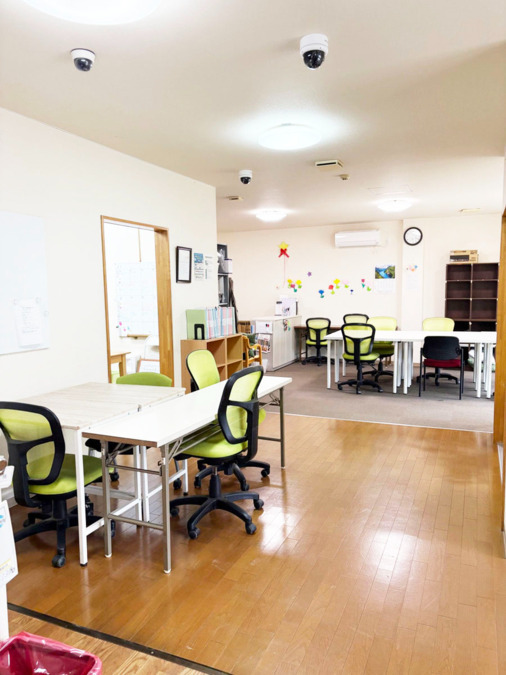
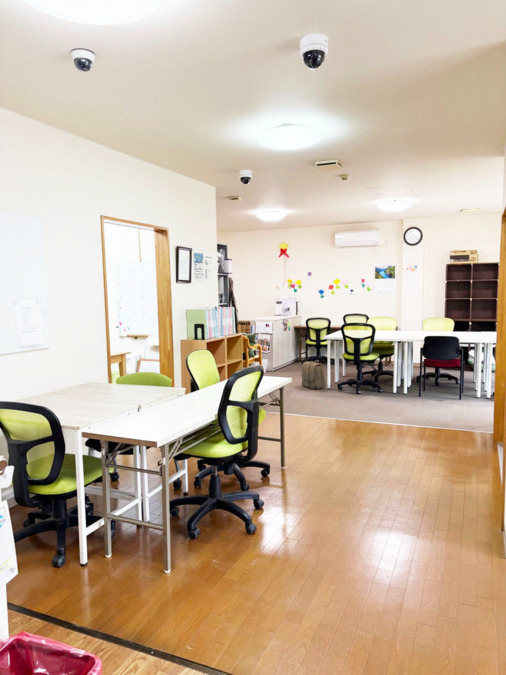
+ backpack (312, 374)
